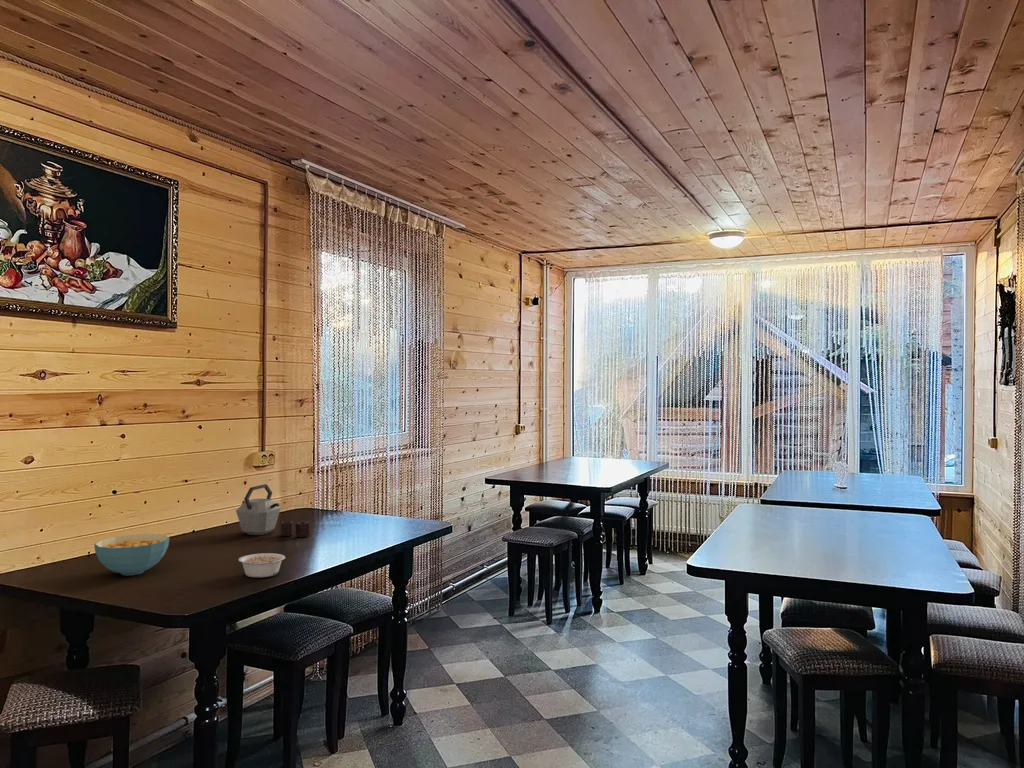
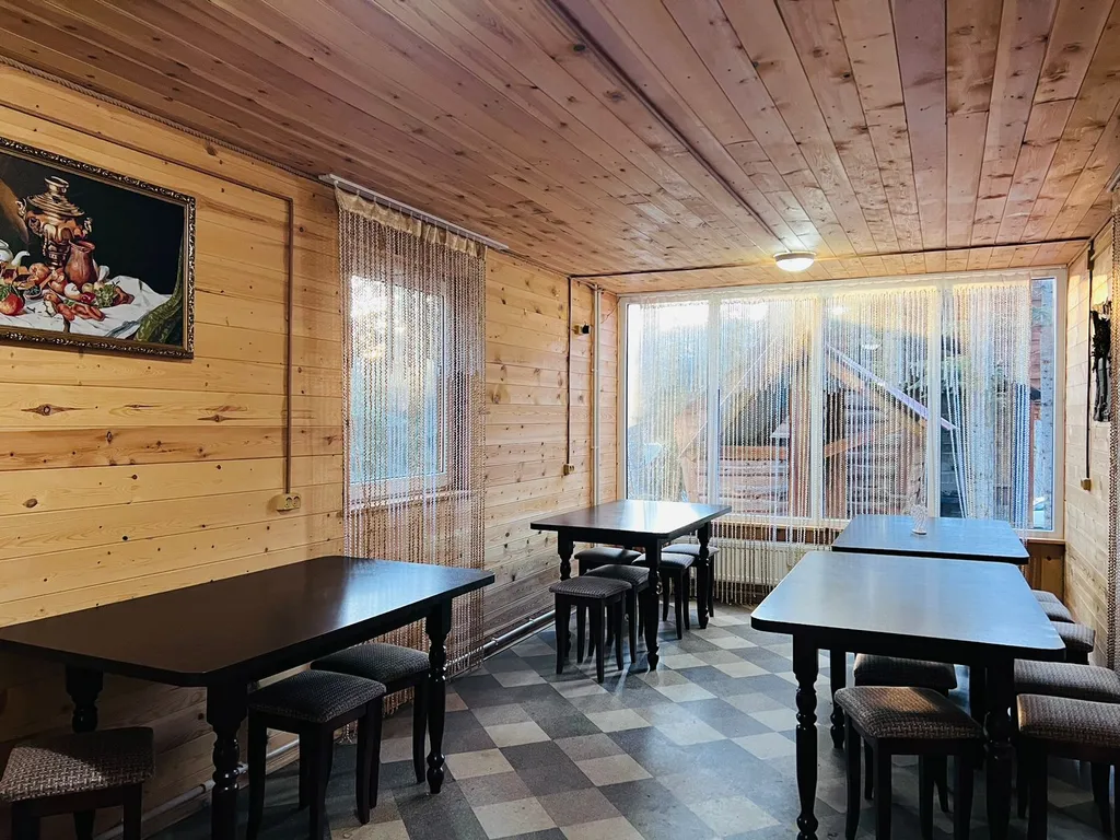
- kettle (275, 510)
- legume (263, 564)
- cereal bowl (132, 556)
